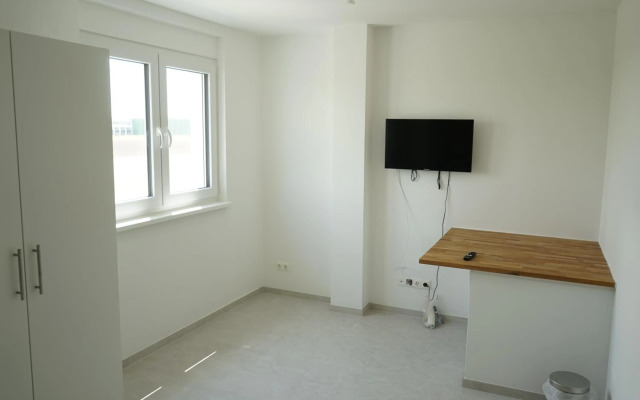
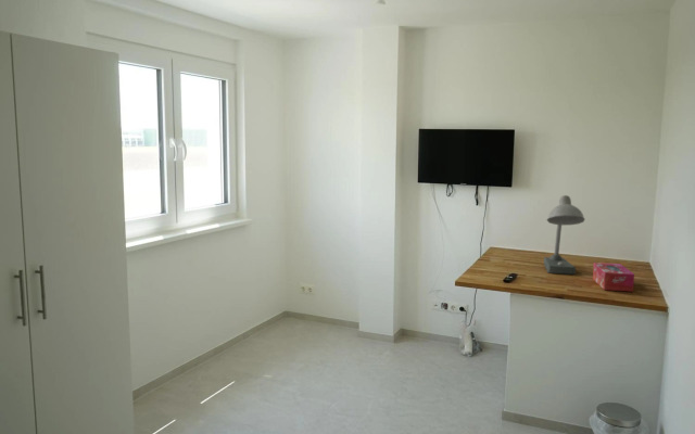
+ desk lamp (559, 232)
+ tissue box (612, 276)
